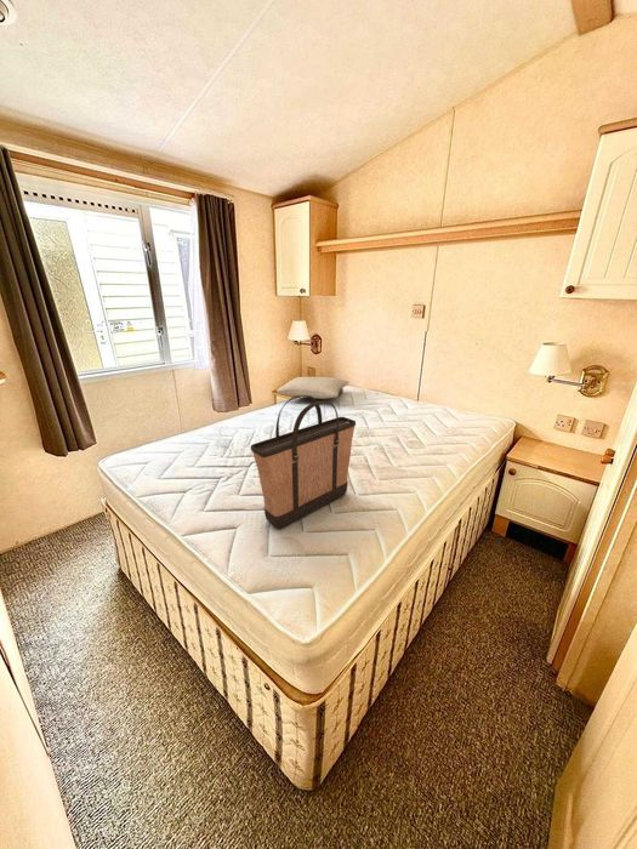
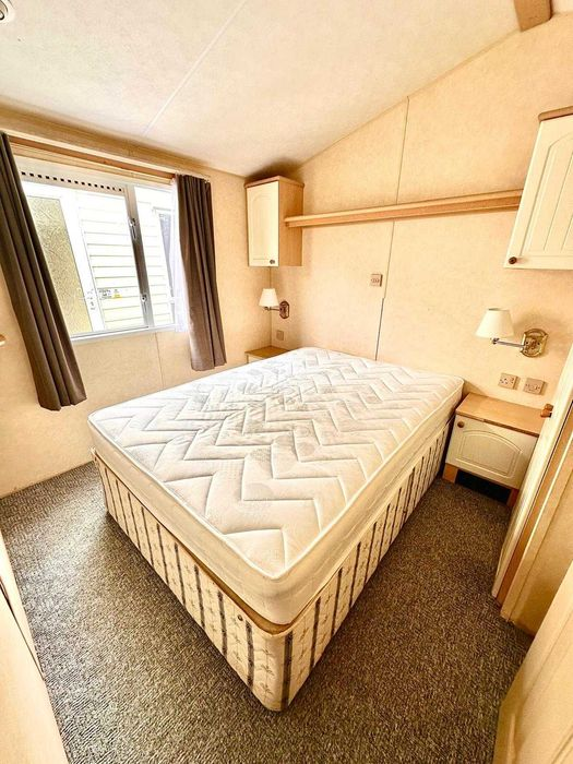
- shopping bag (308, 456)
- pillow (314, 388)
